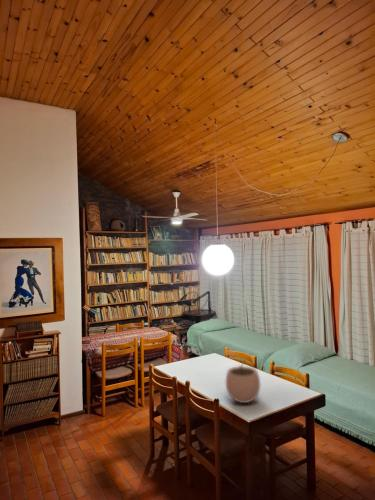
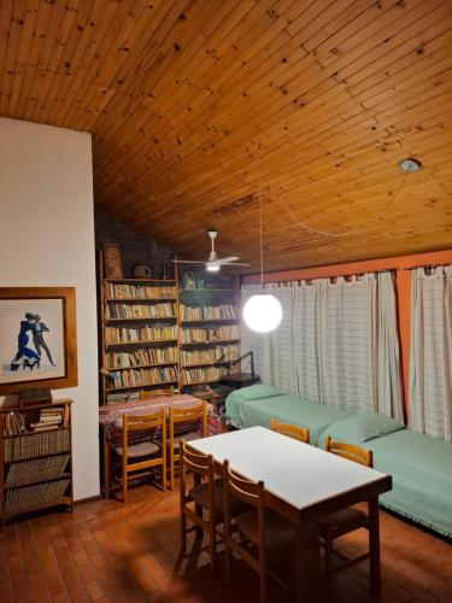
- plant pot (242, 379)
